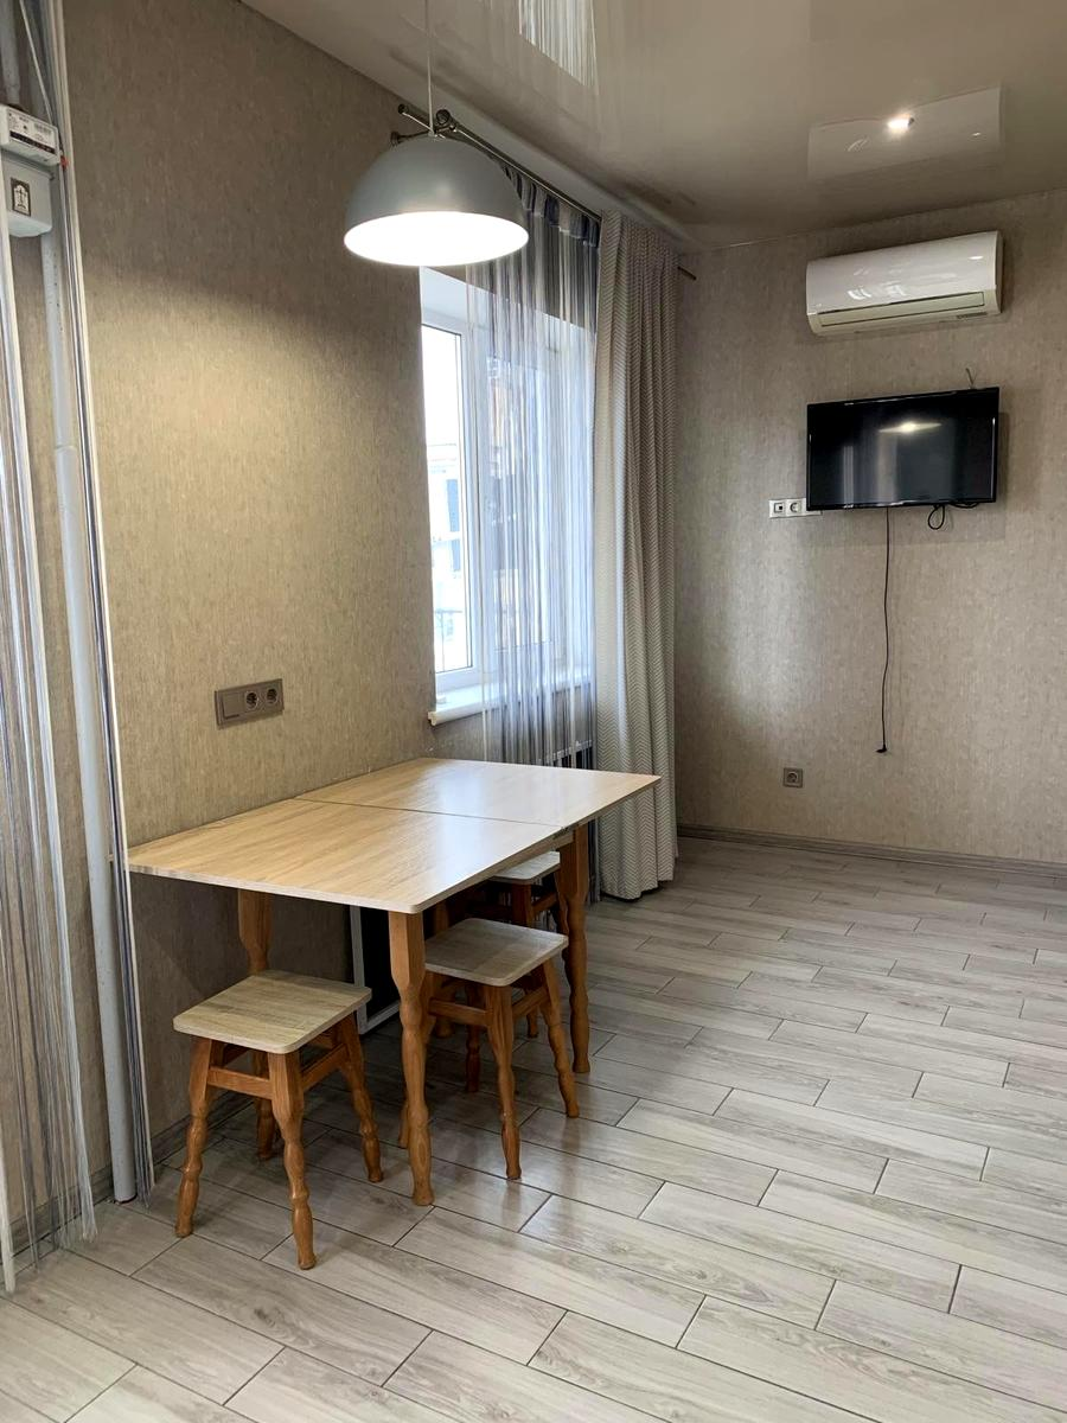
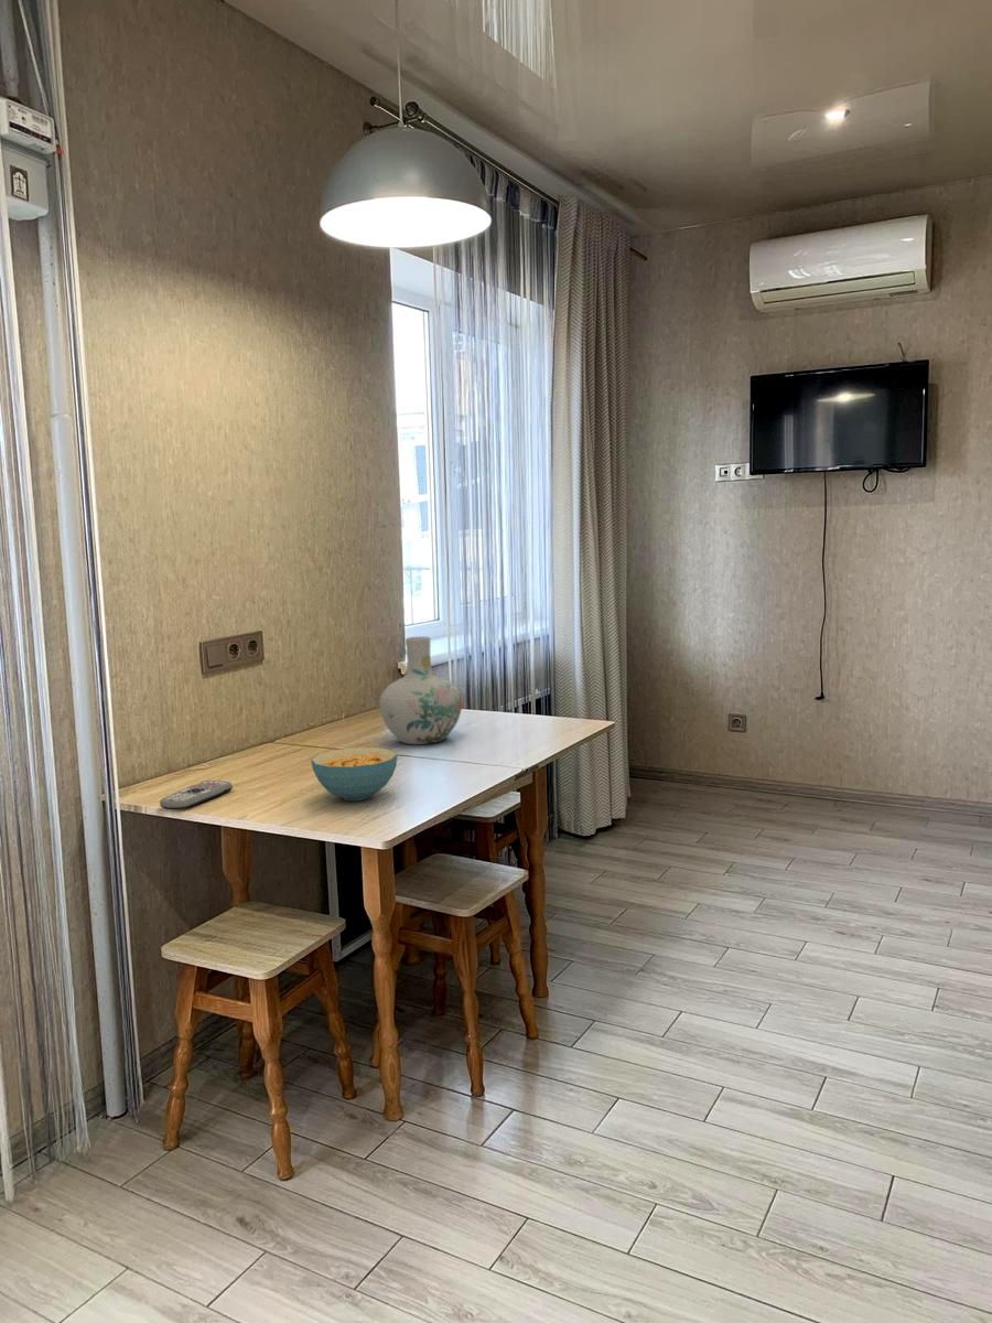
+ cereal bowl (355, 776)
+ vase (420, 689)
+ remote control (195, 795)
